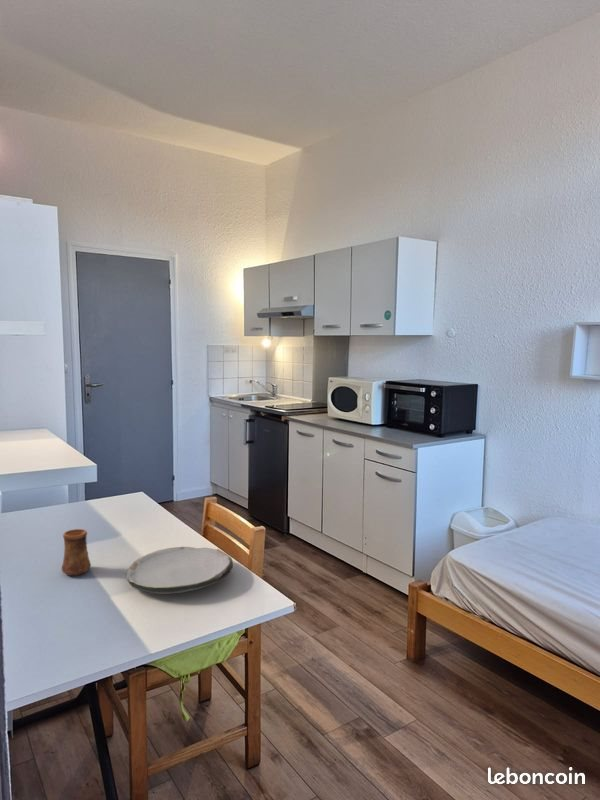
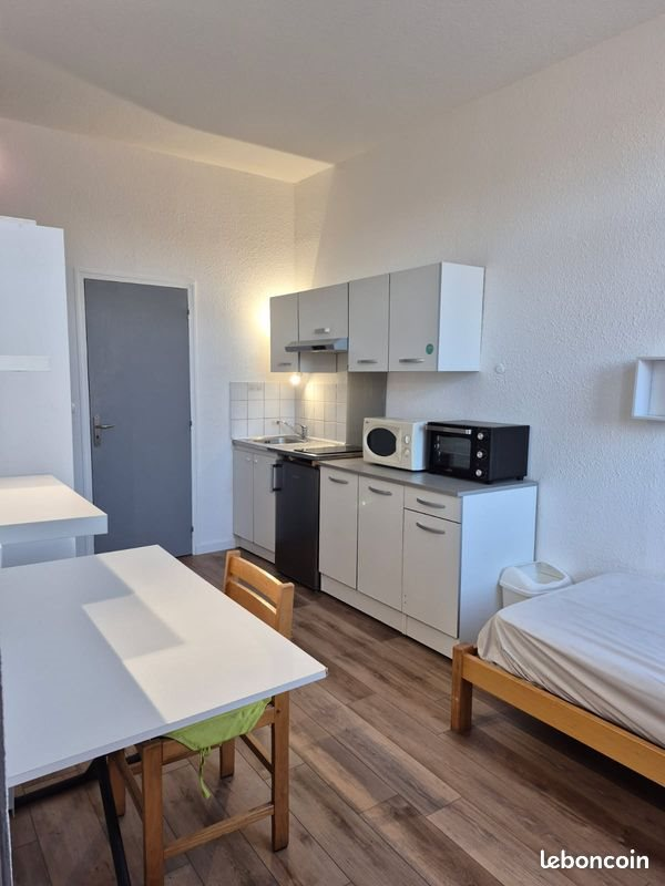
- cup (75, 552)
- plate (180, 569)
